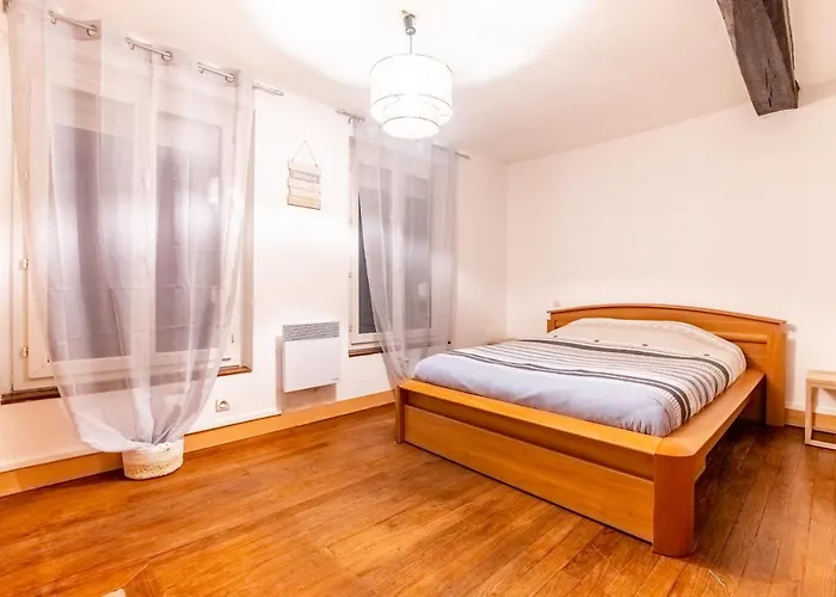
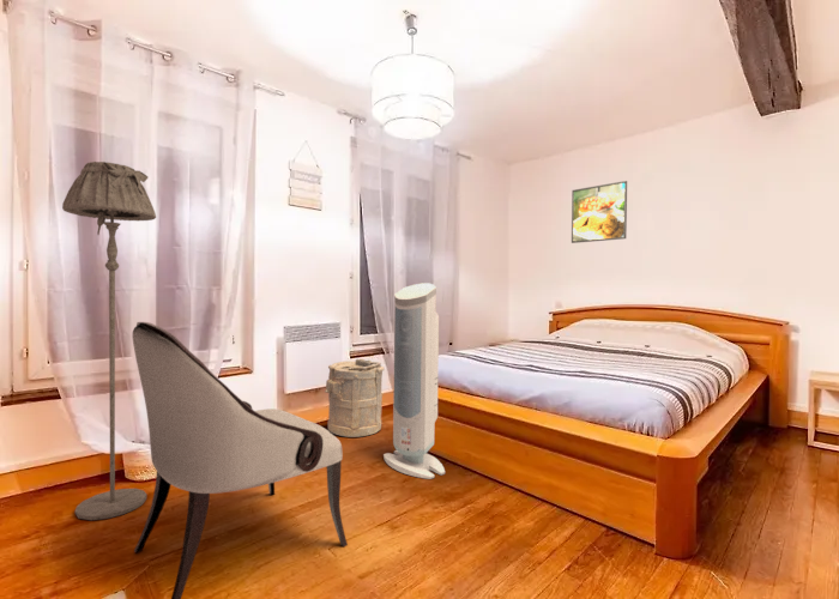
+ armchair (233, 432)
+ floor lamp (111, 337)
+ air purifier (414, 374)
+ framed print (597, 213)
+ laundry hamper (352, 394)
